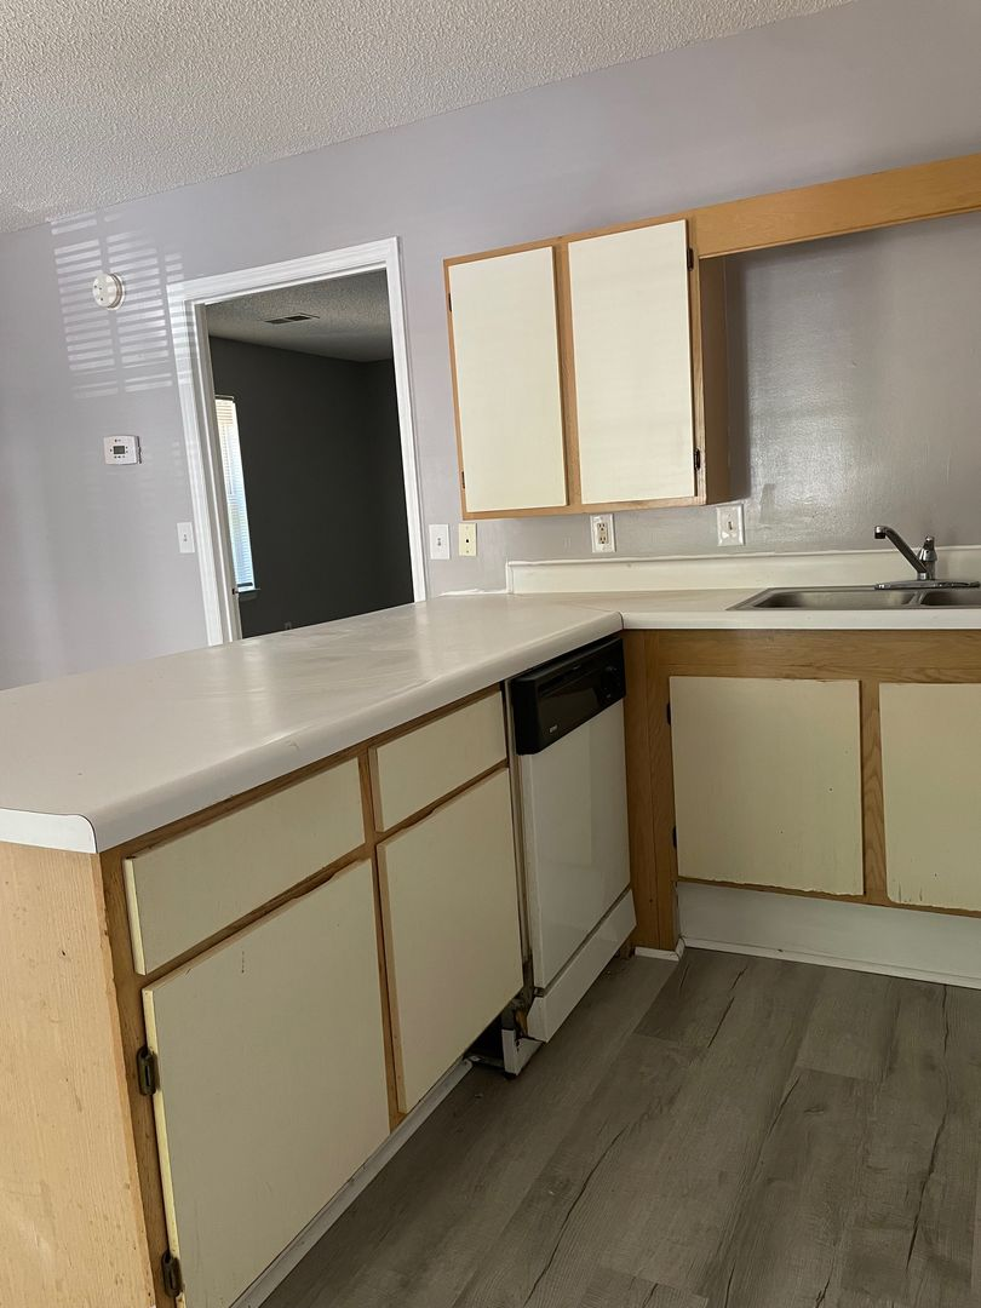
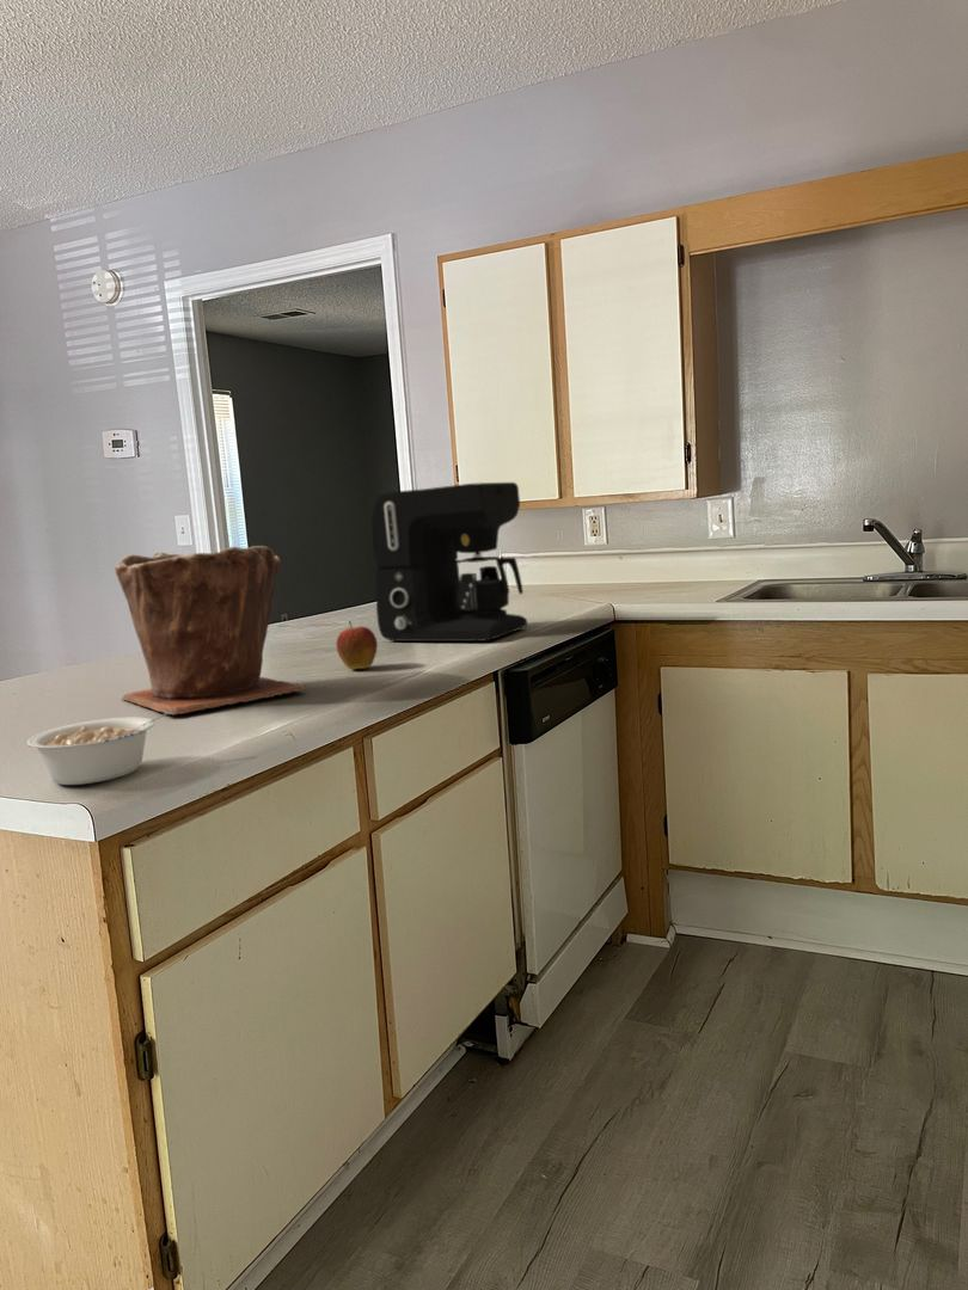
+ fruit (356, 644)
+ legume (98, 747)
+ coffee maker (454, 561)
+ plant pot (206, 621)
